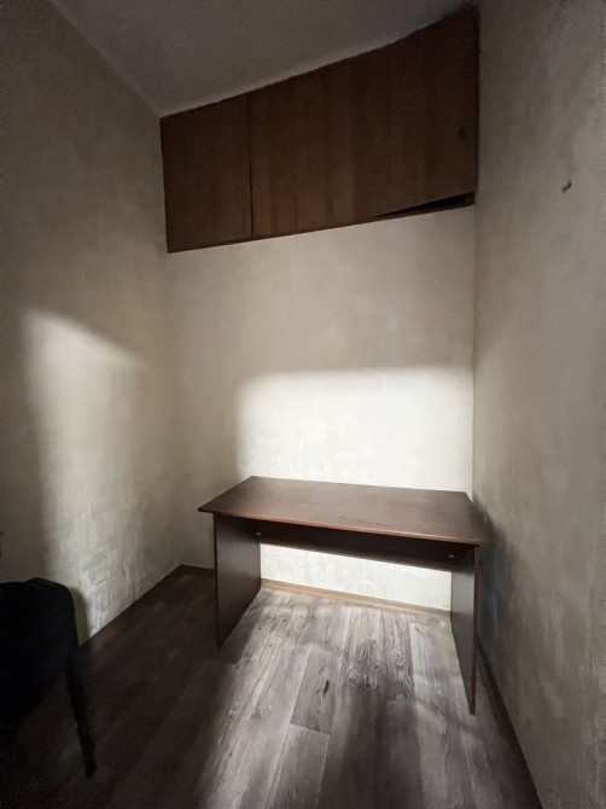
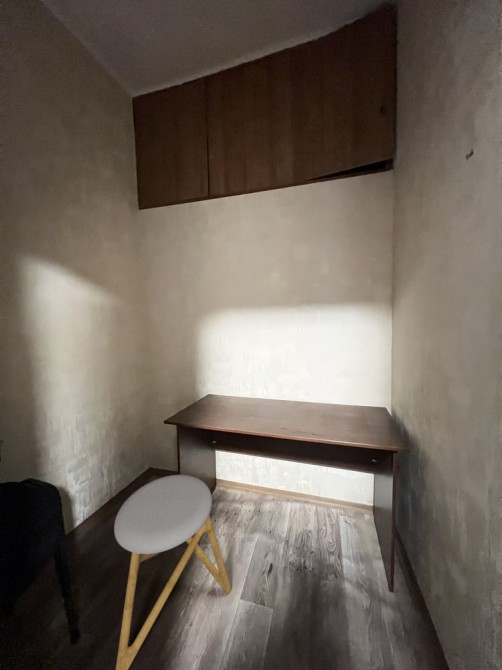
+ stool (175, 546)
